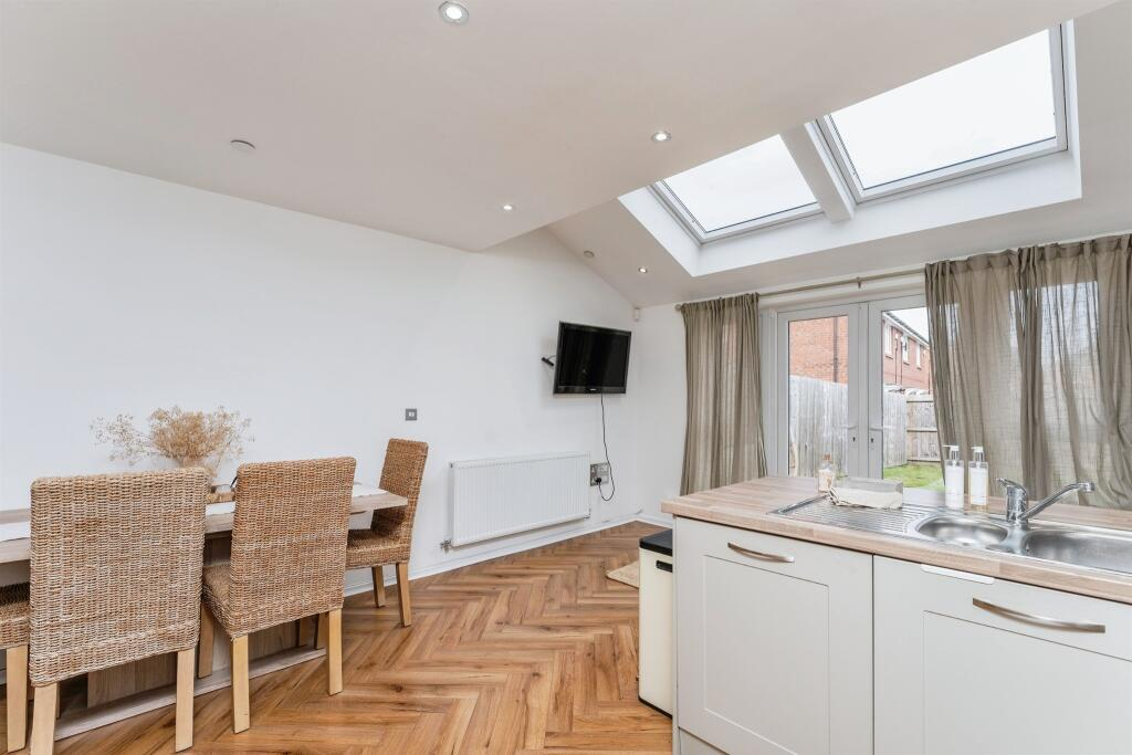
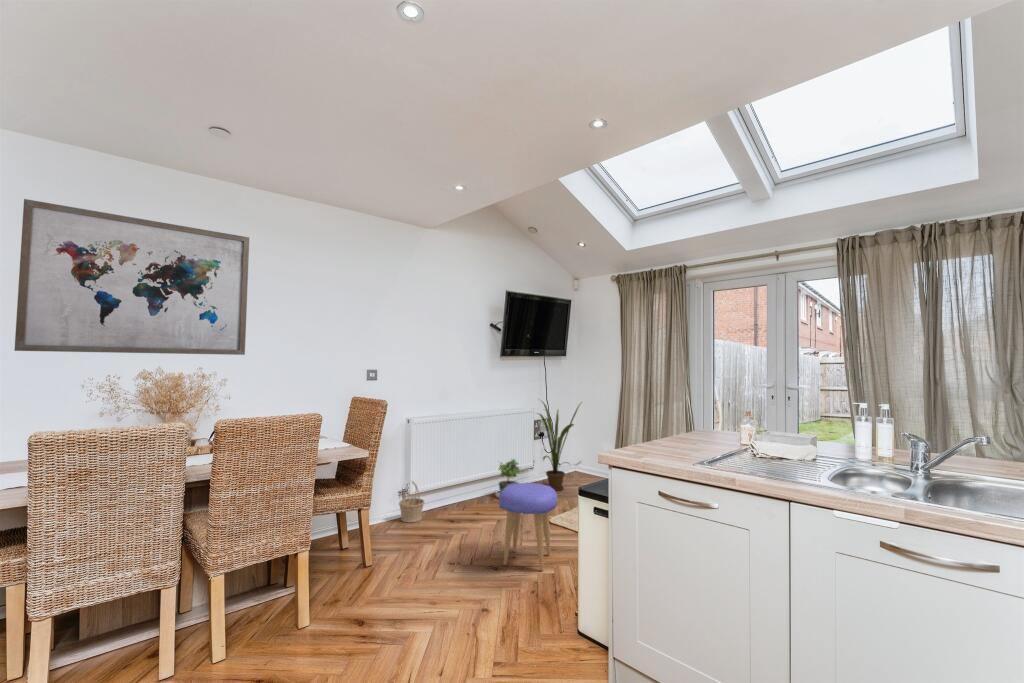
+ basket (411, 499)
+ wall art (147, 286)
+ house plant (551, 443)
+ stool (535, 524)
+ potted plant (509, 477)
